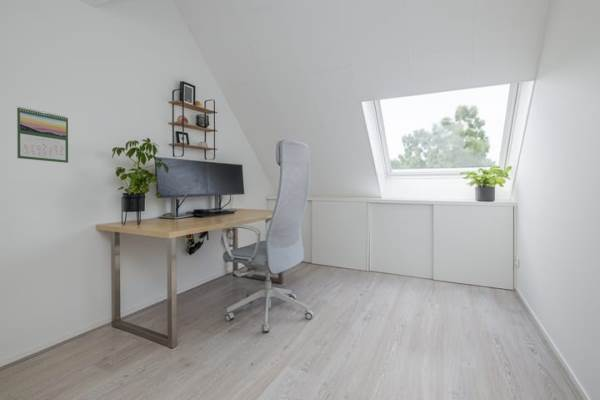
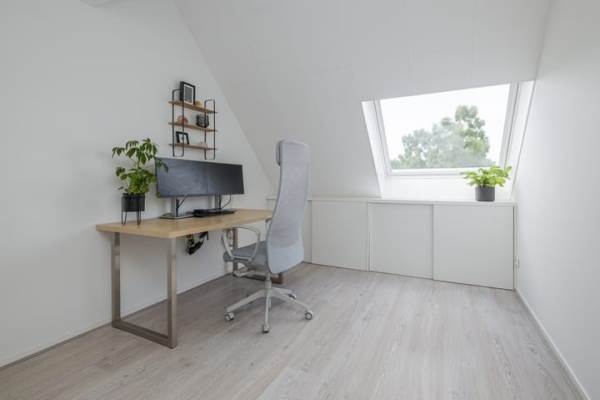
- calendar (44, 135)
